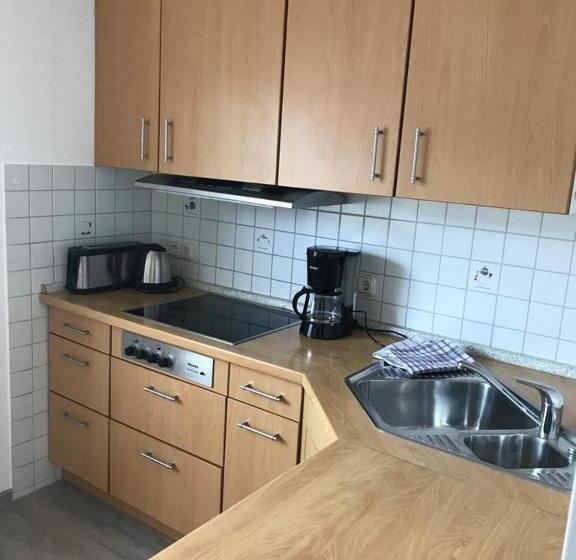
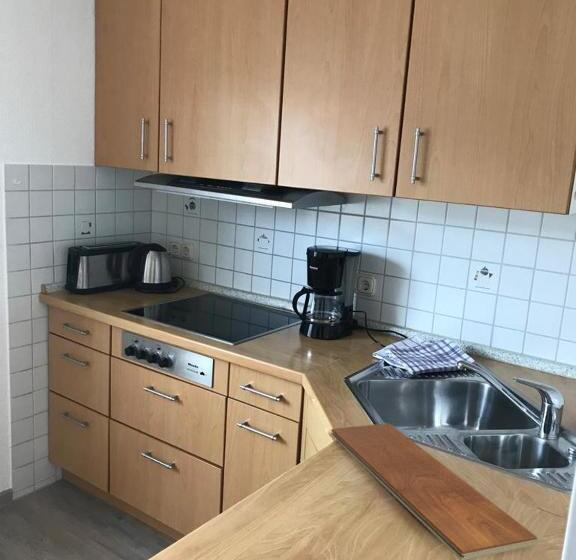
+ chopping board (419, 478)
